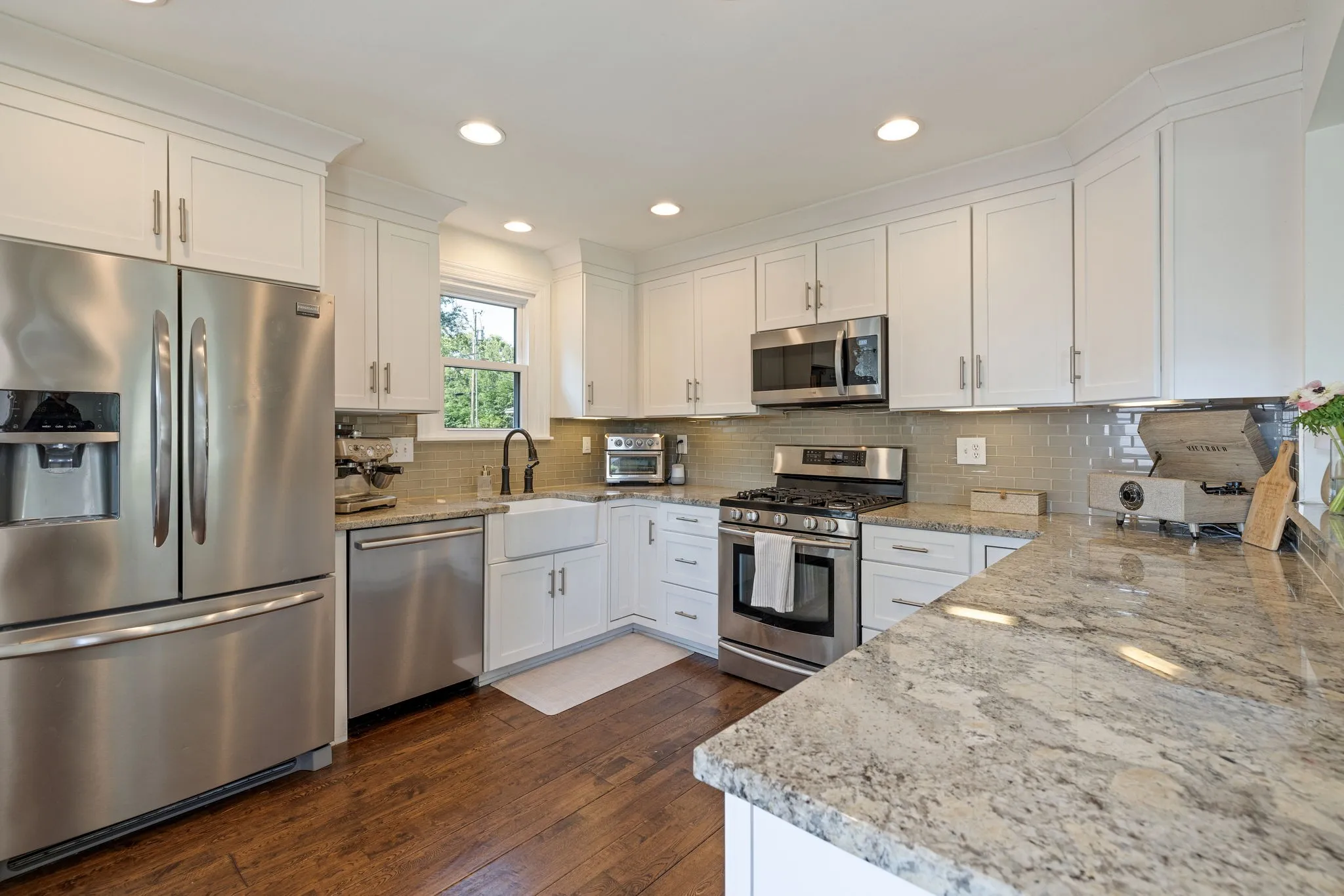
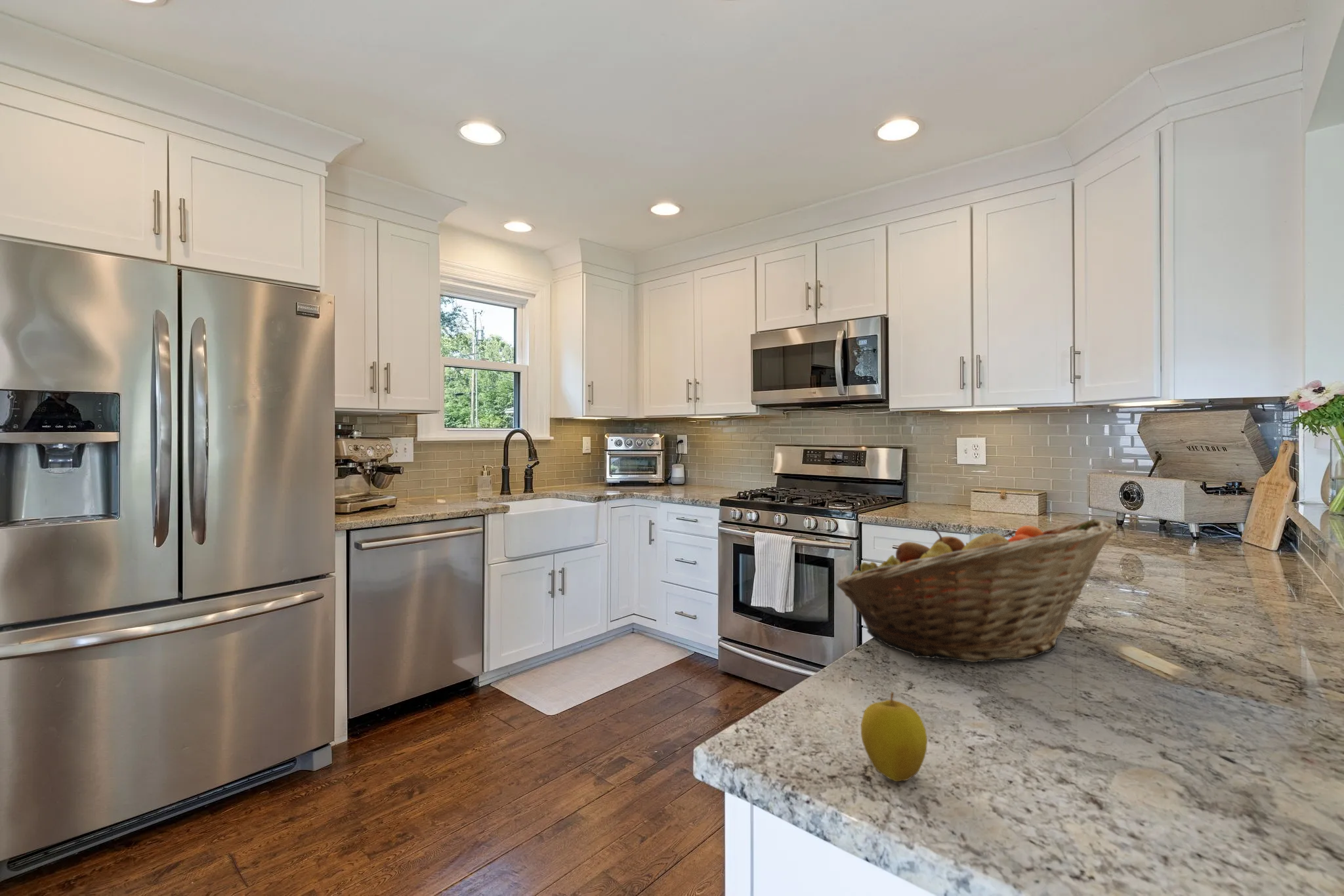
+ apple (892, 735)
+ fruit basket (972, 575)
